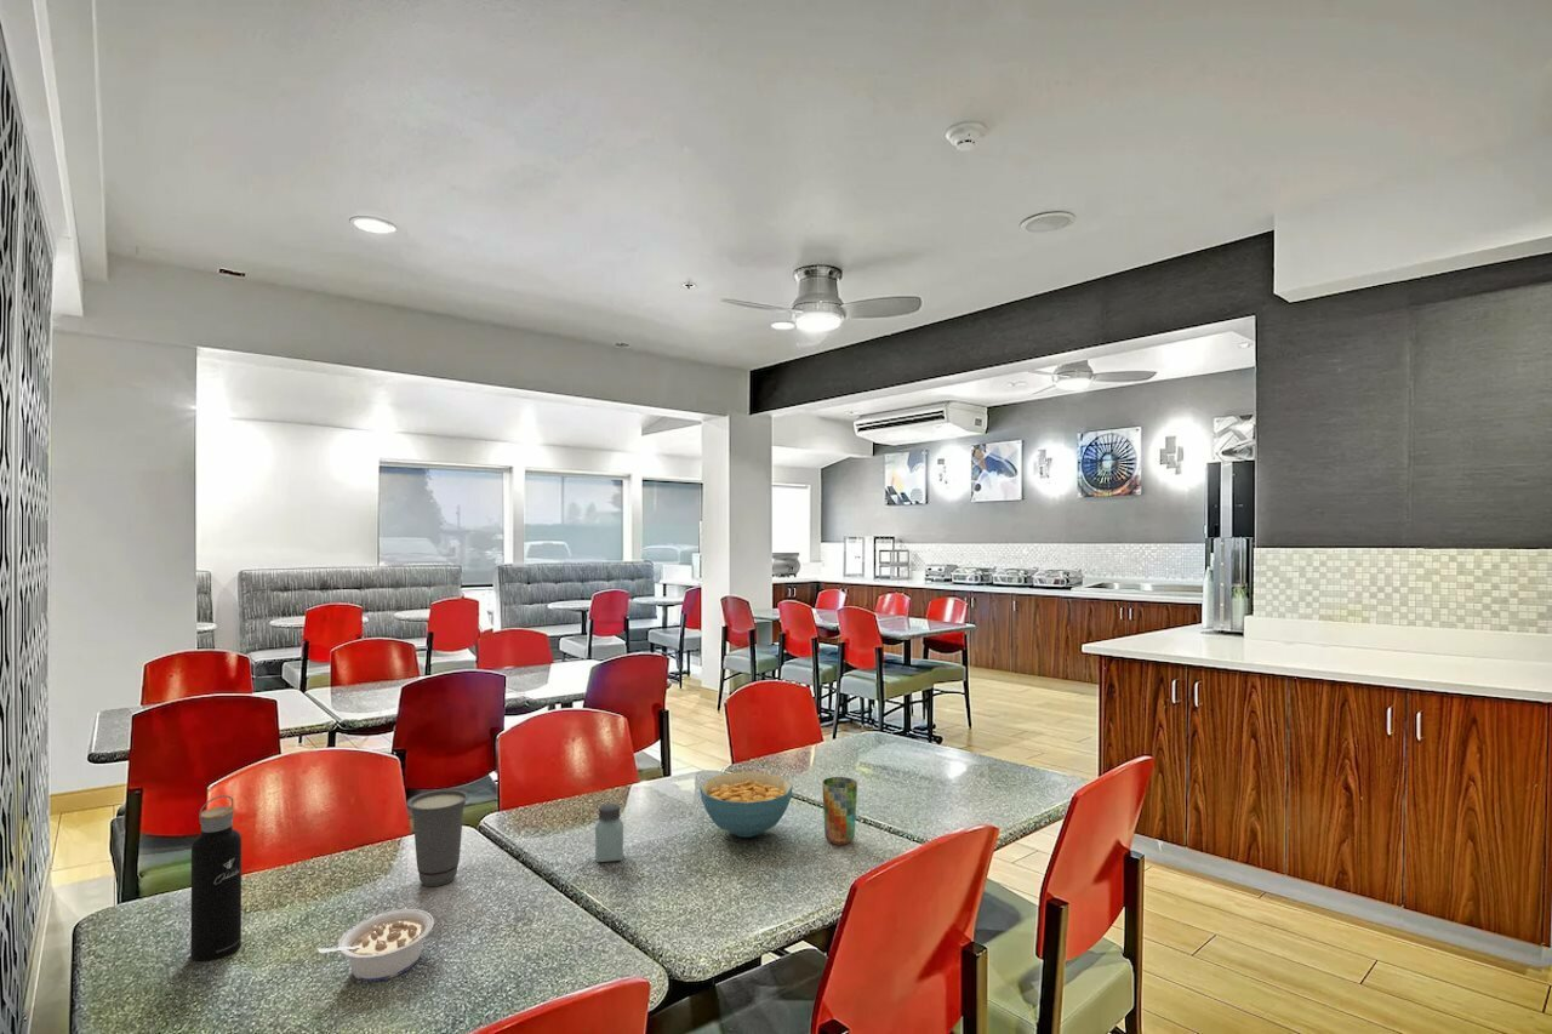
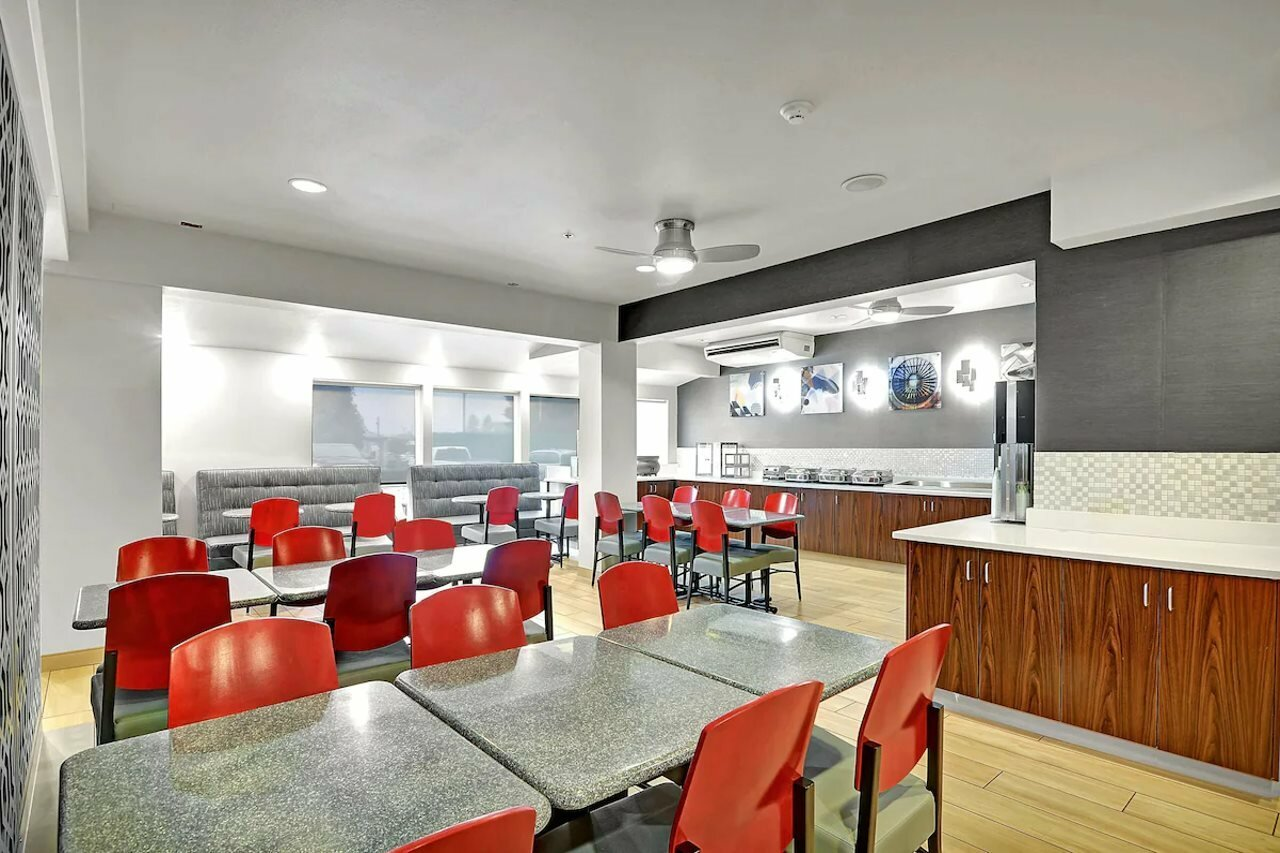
- water bottle (216, 874)
- cup (839, 811)
- cup (438, 839)
- cereal bowl (746, 809)
- saltshaker (609, 832)
- legume (384, 946)
